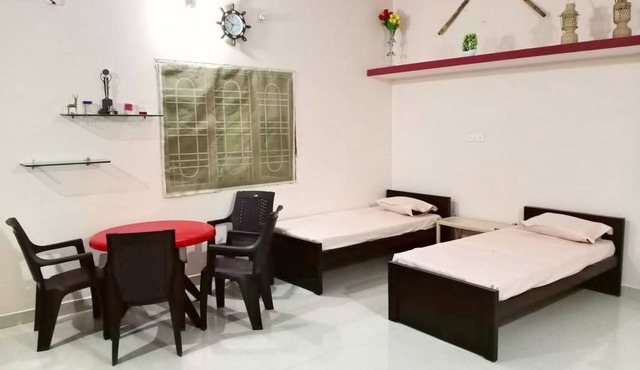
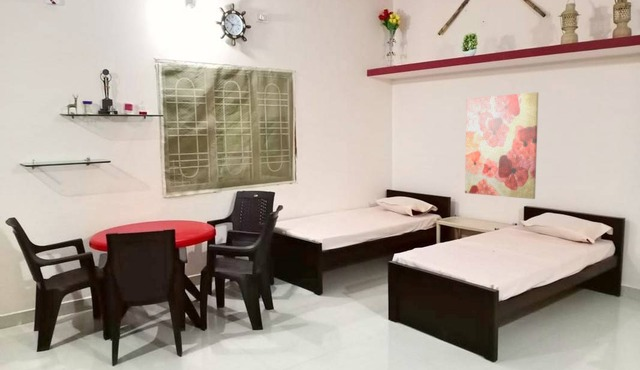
+ wall art (499, 146)
